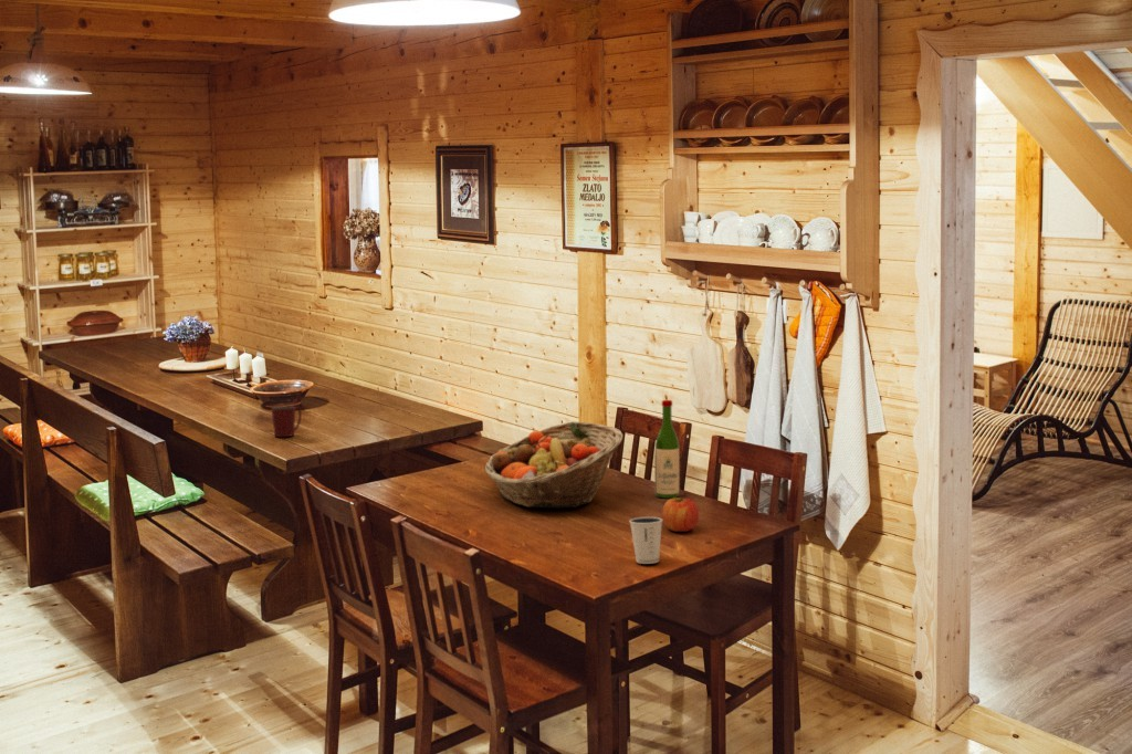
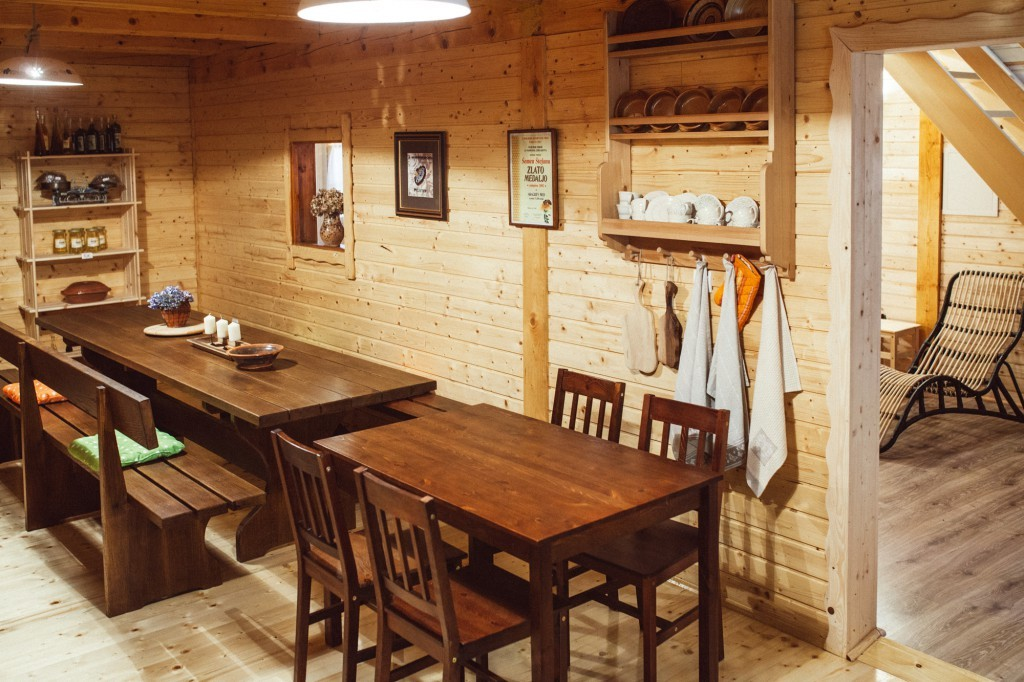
- dixie cup (646, 540)
- apple (680, 512)
- wine bottle (667, 448)
- fruit basket (554, 462)
- mug (286, 420)
